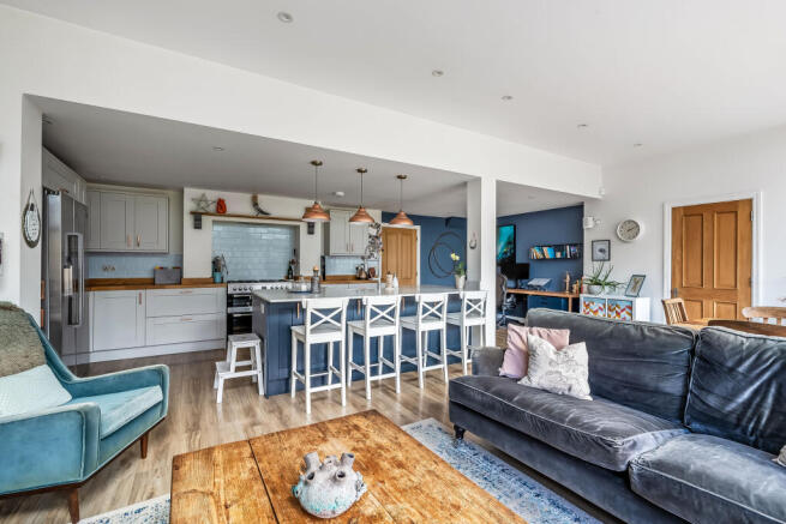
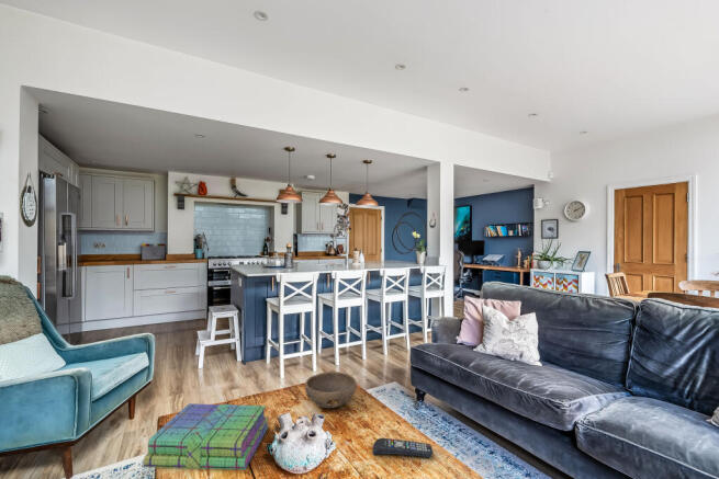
+ remote control (402, 447)
+ bowl (330, 391)
+ stack of books (212, 433)
